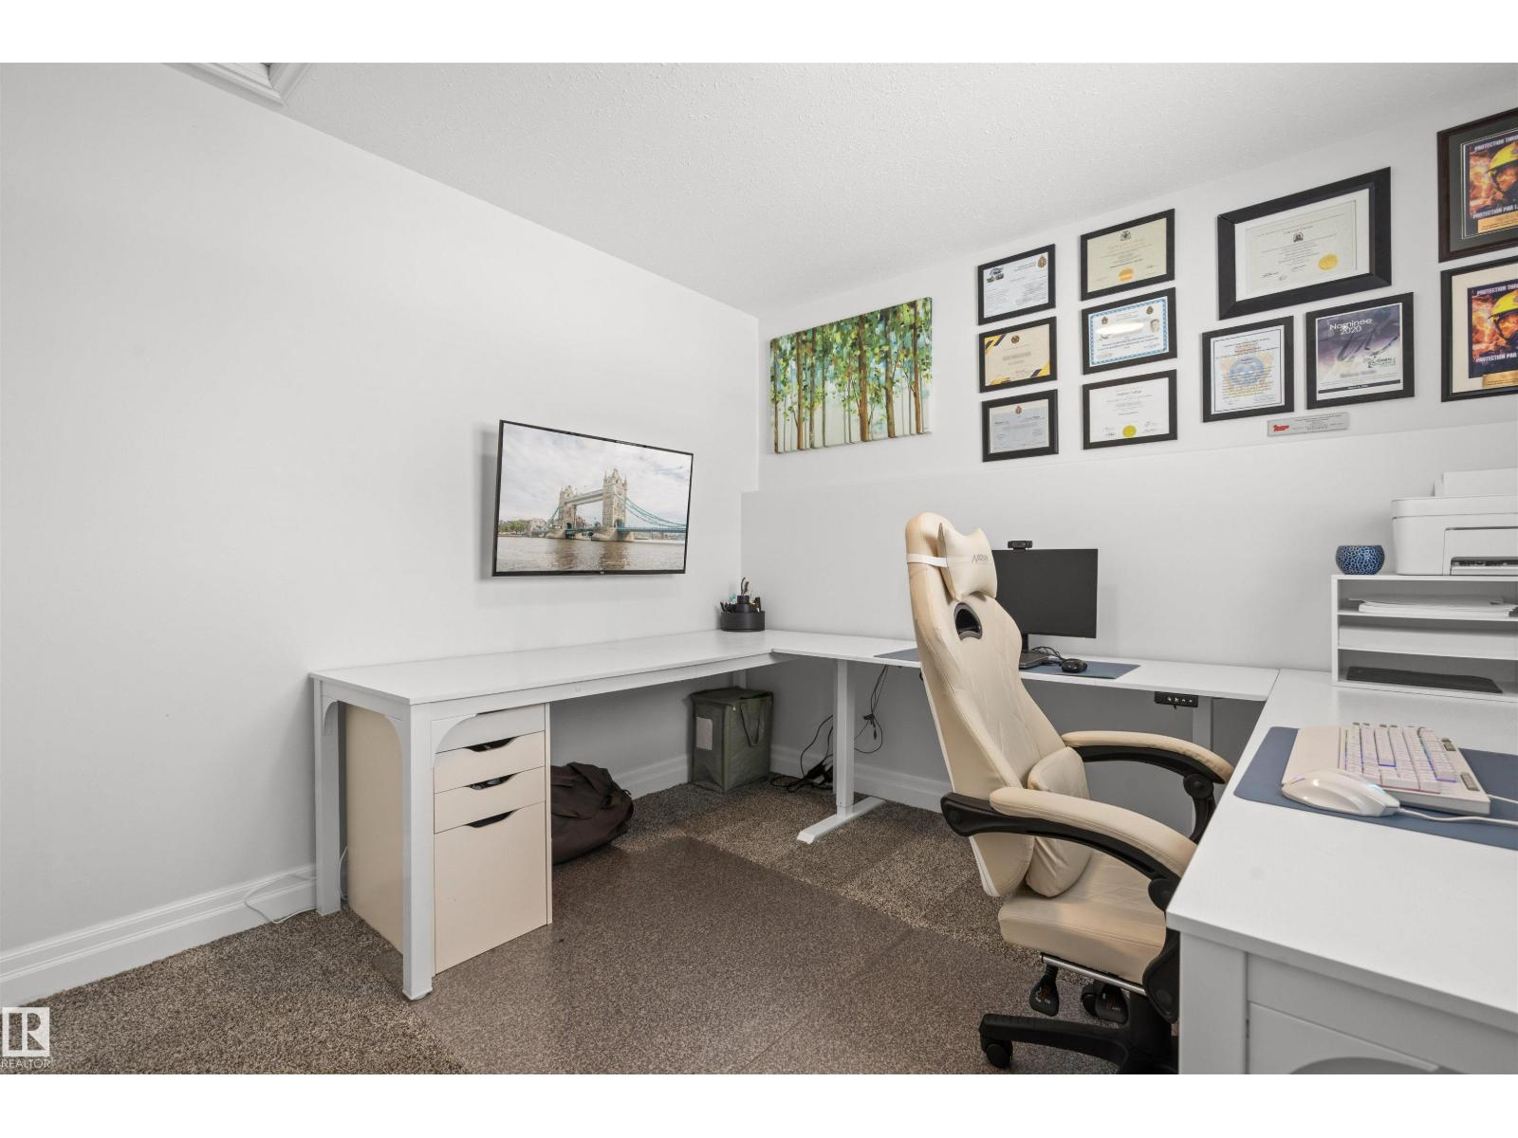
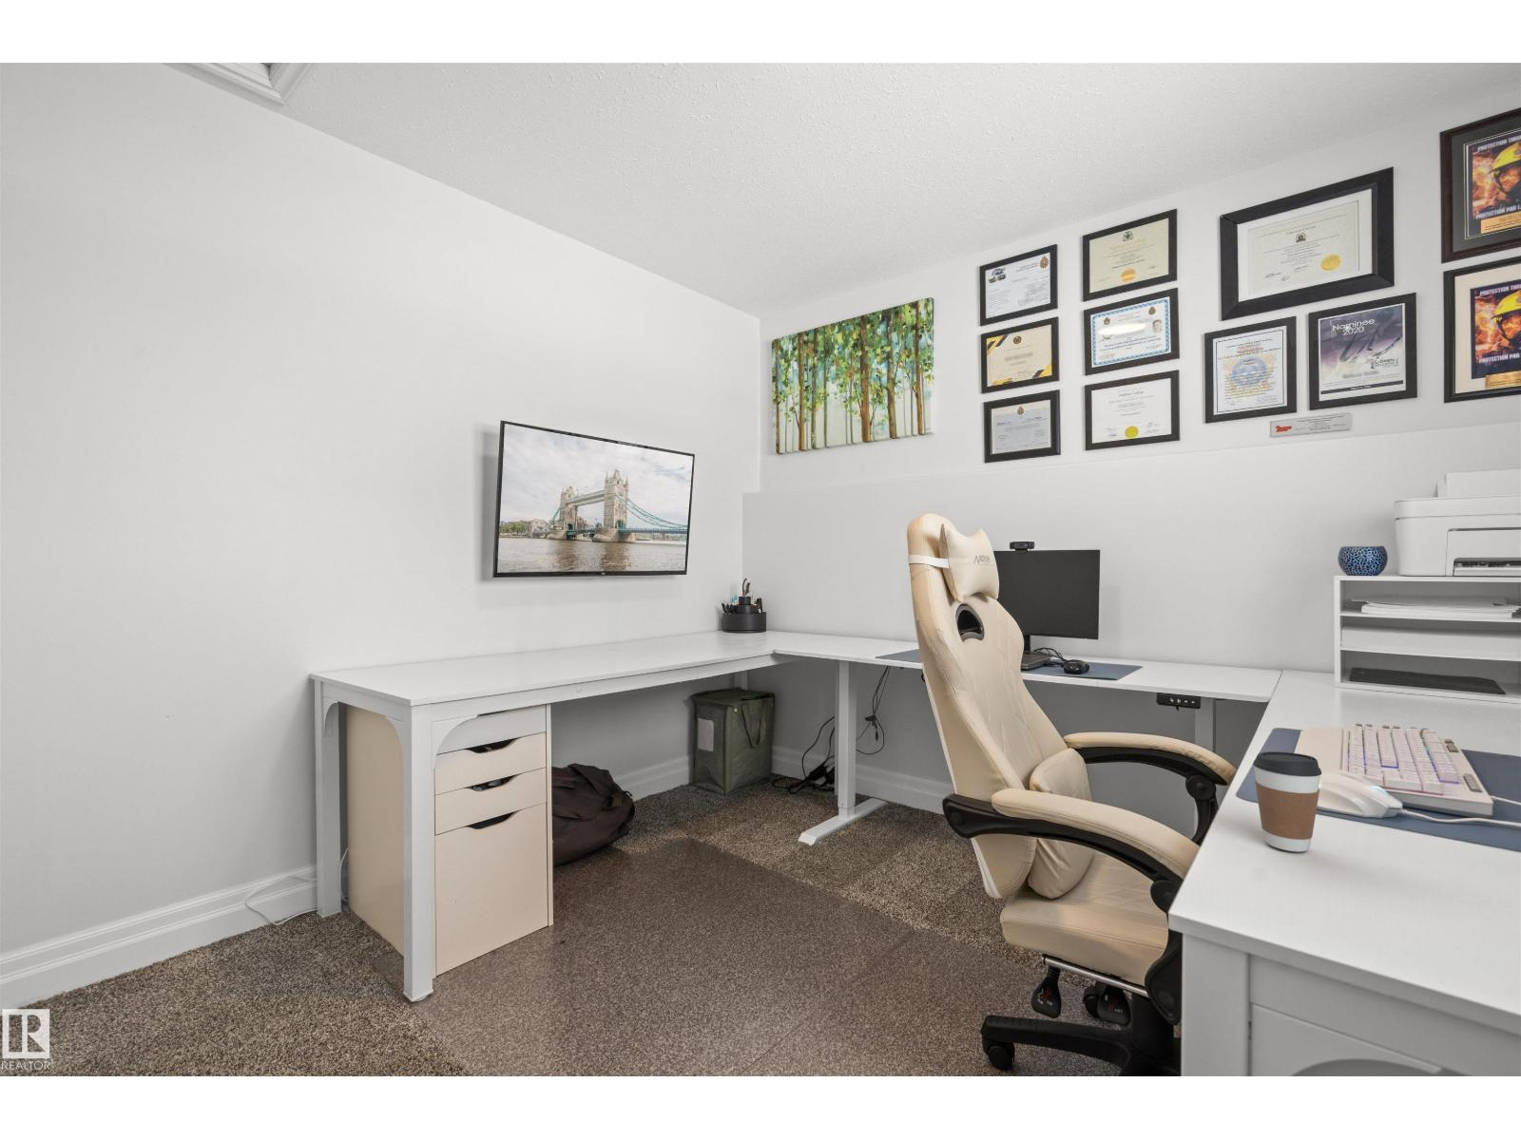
+ coffee cup (1286, 800)
